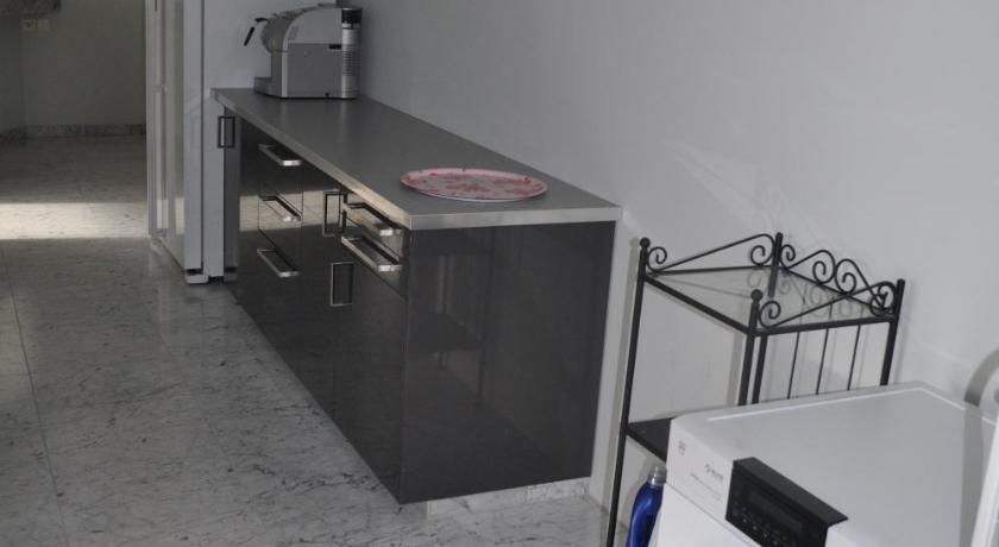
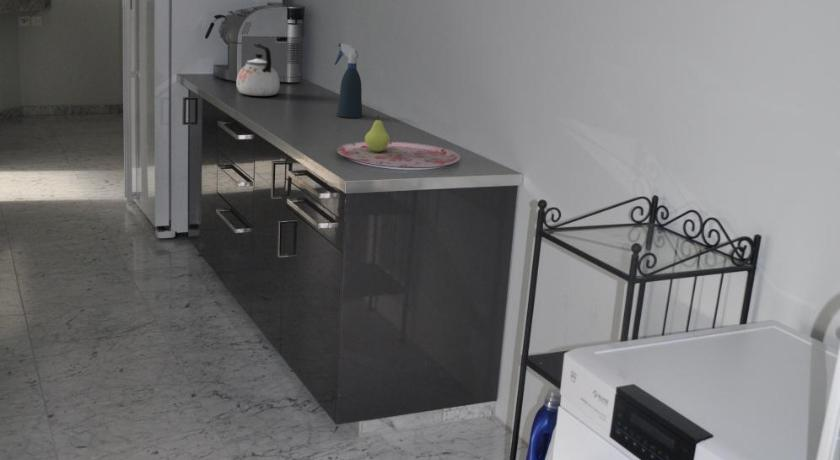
+ fruit (377, 133)
+ spray bottle (349, 80)
+ kettle (258, 69)
